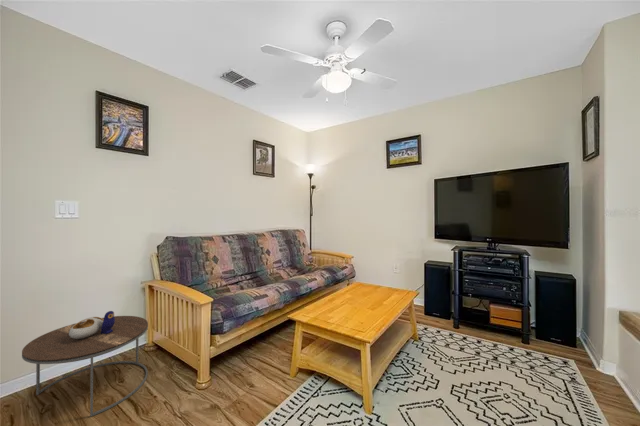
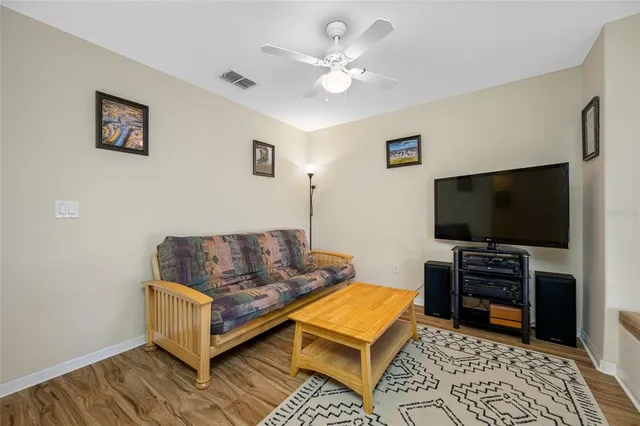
- side table (92, 350)
